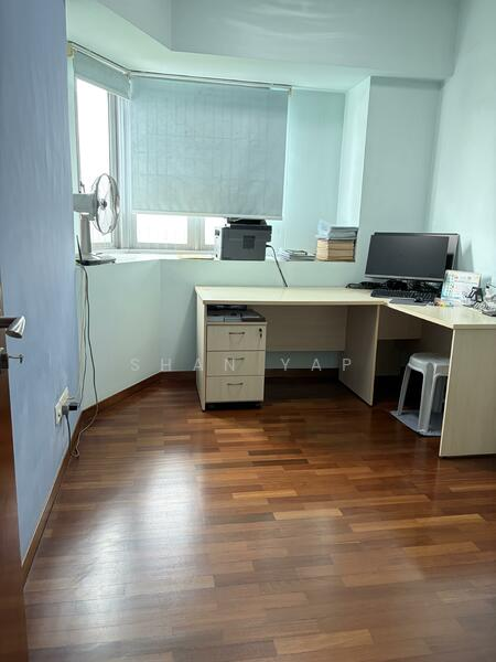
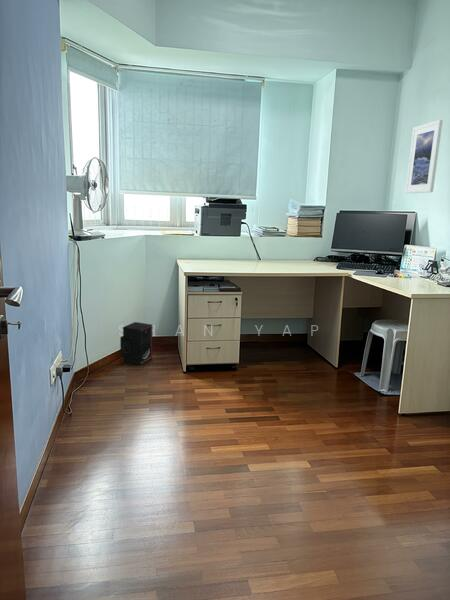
+ stereo (137, 342)
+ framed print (422, 158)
